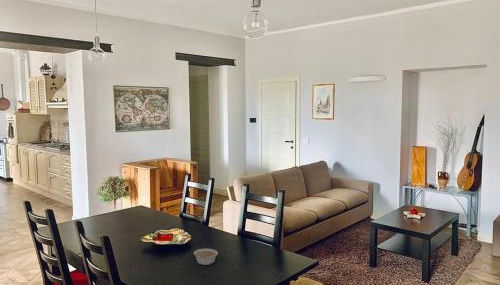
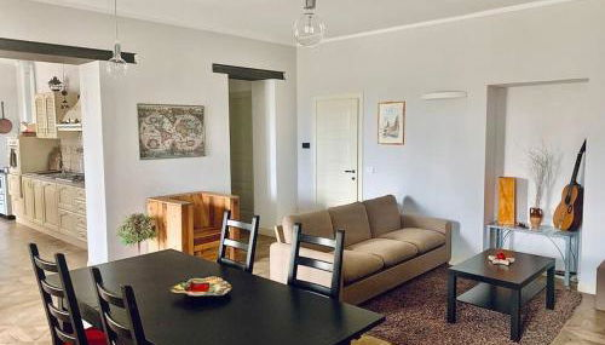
- legume (206, 256)
